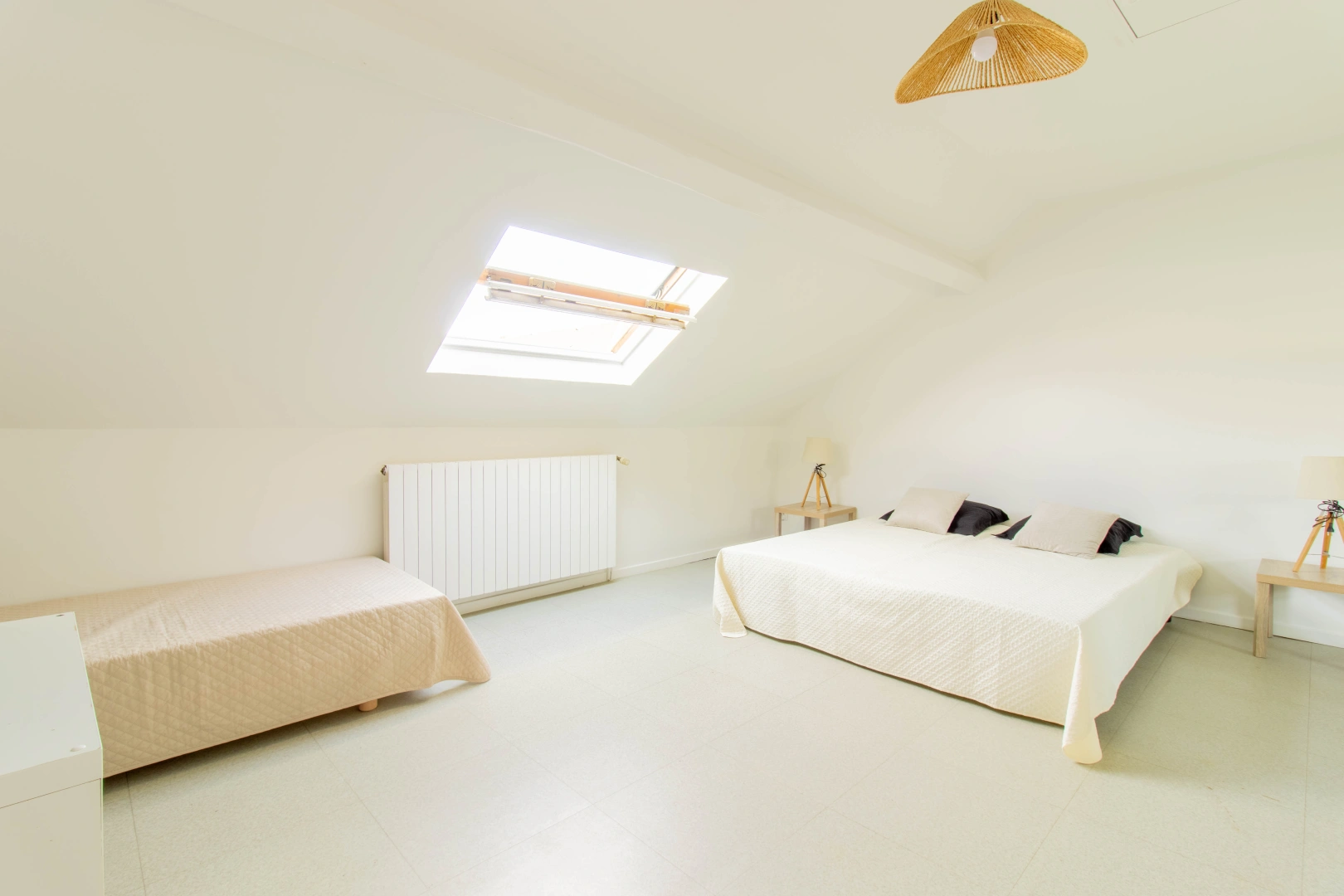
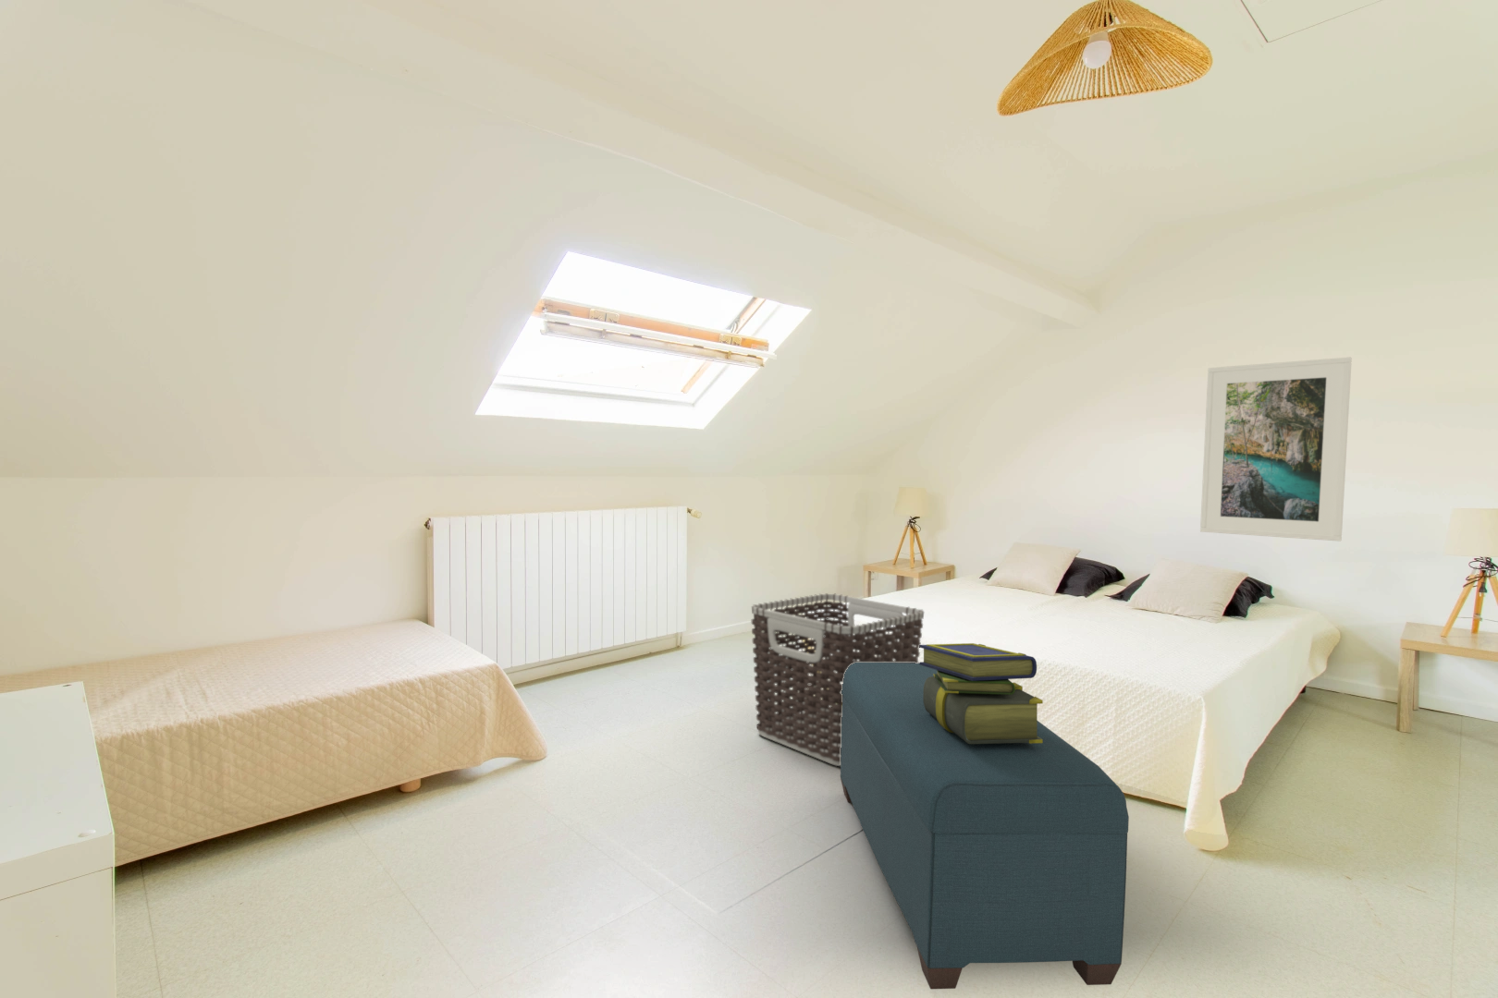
+ bench (952, 787)
+ clothes hamper (835, 672)
+ stack of books (974, 686)
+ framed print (1271, 449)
